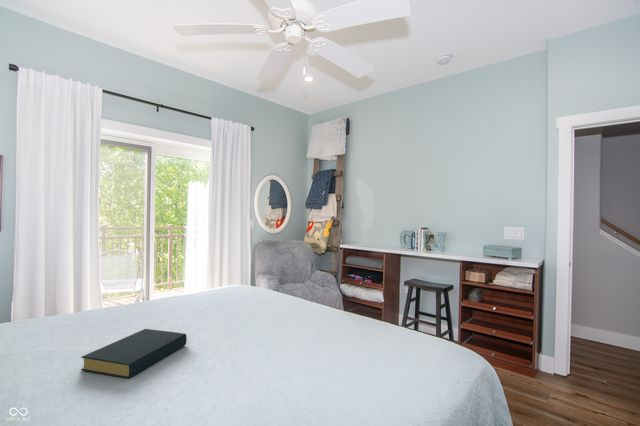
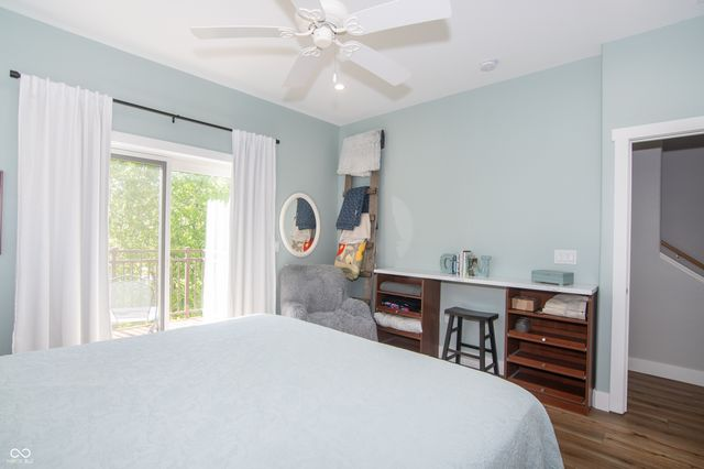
- hardback book (138, 350)
